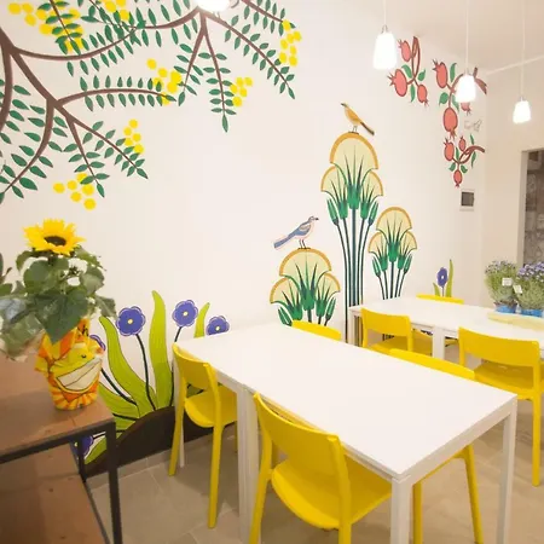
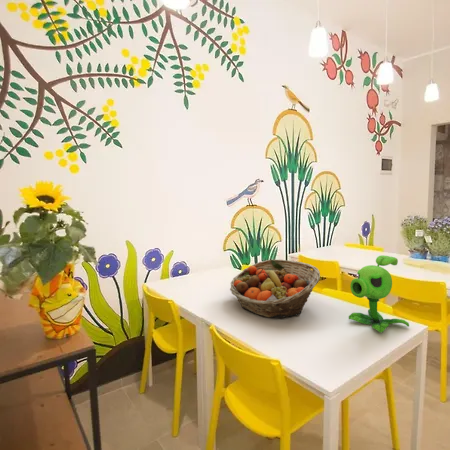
+ fruit basket (273, 286)
+ flower (376, 291)
